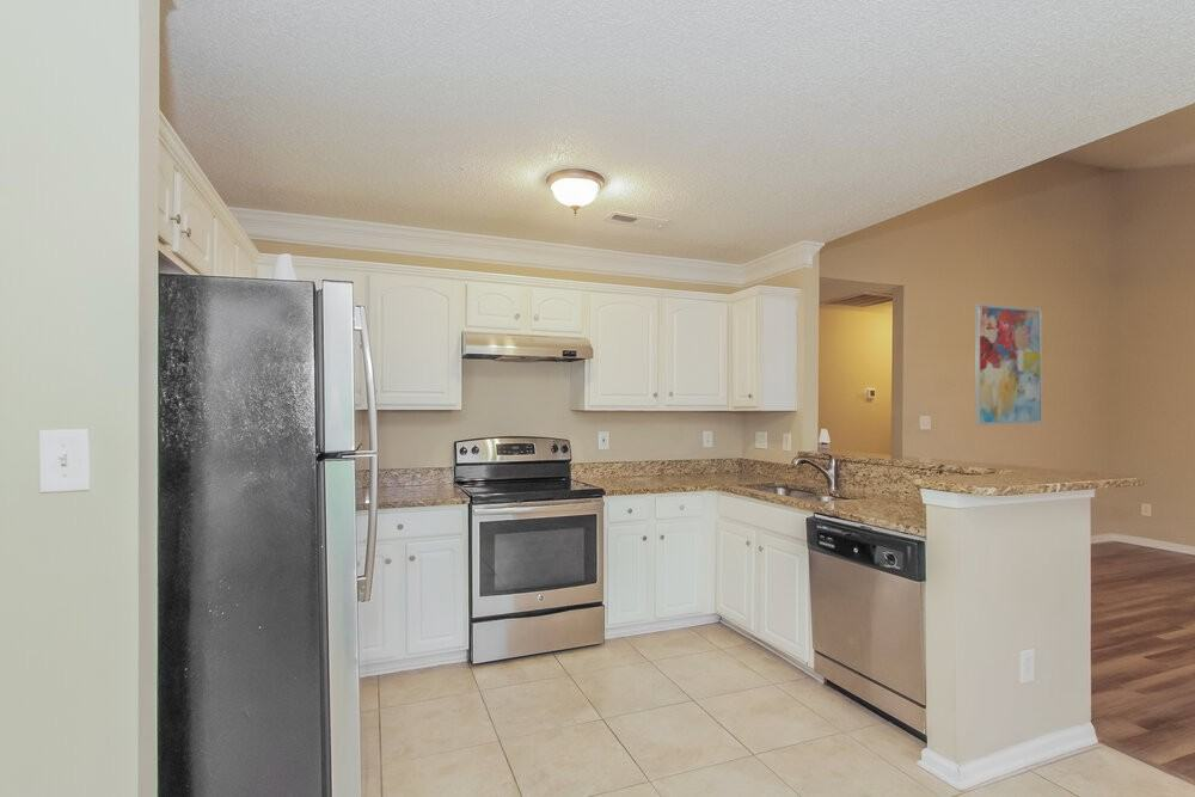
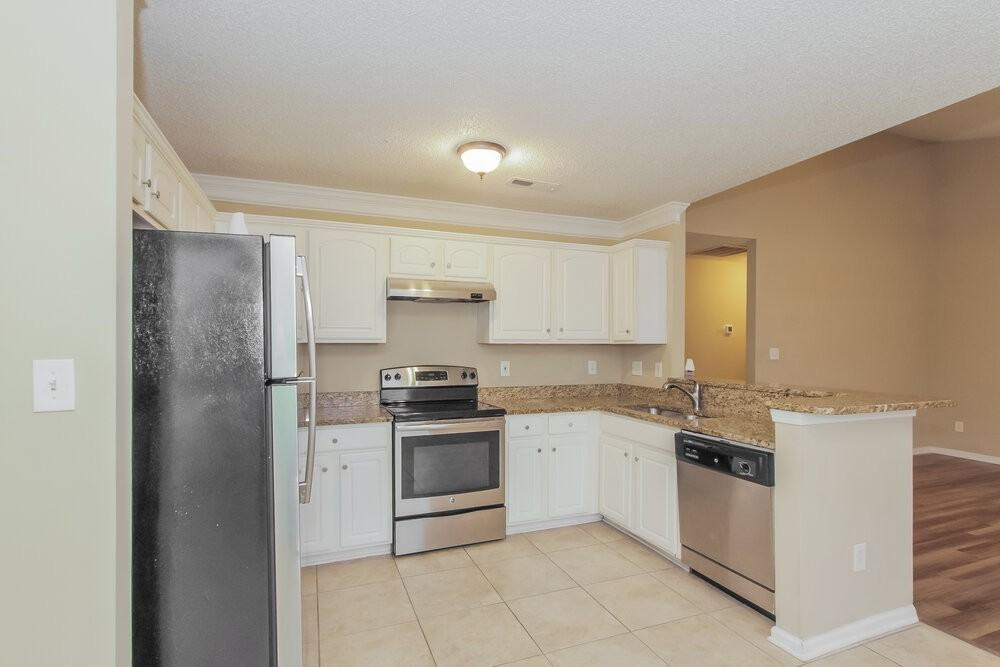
- wall art (1009, 366)
